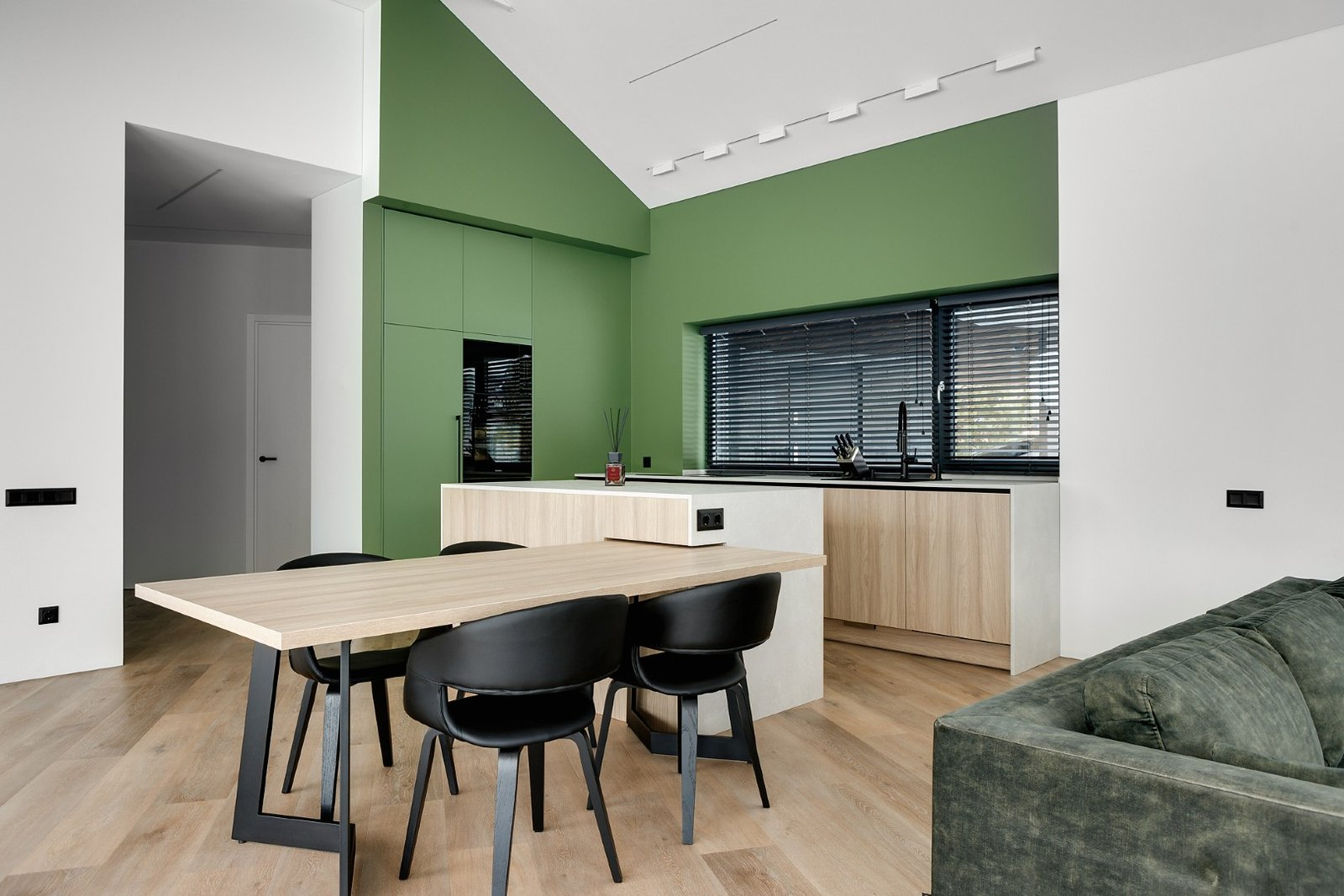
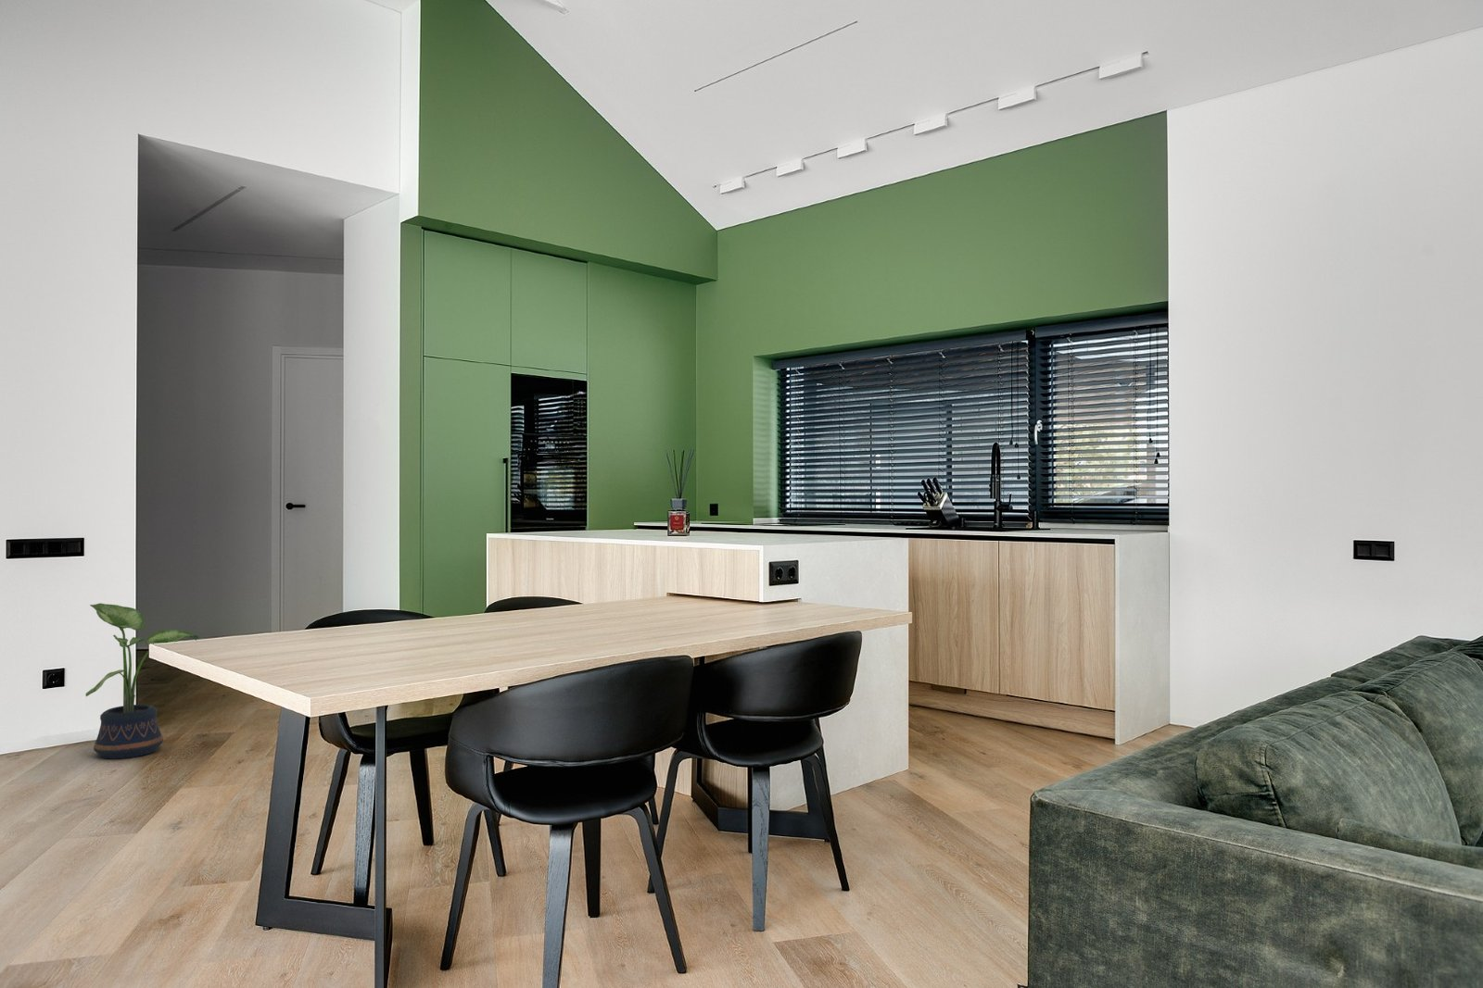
+ potted plant (137, 674)
